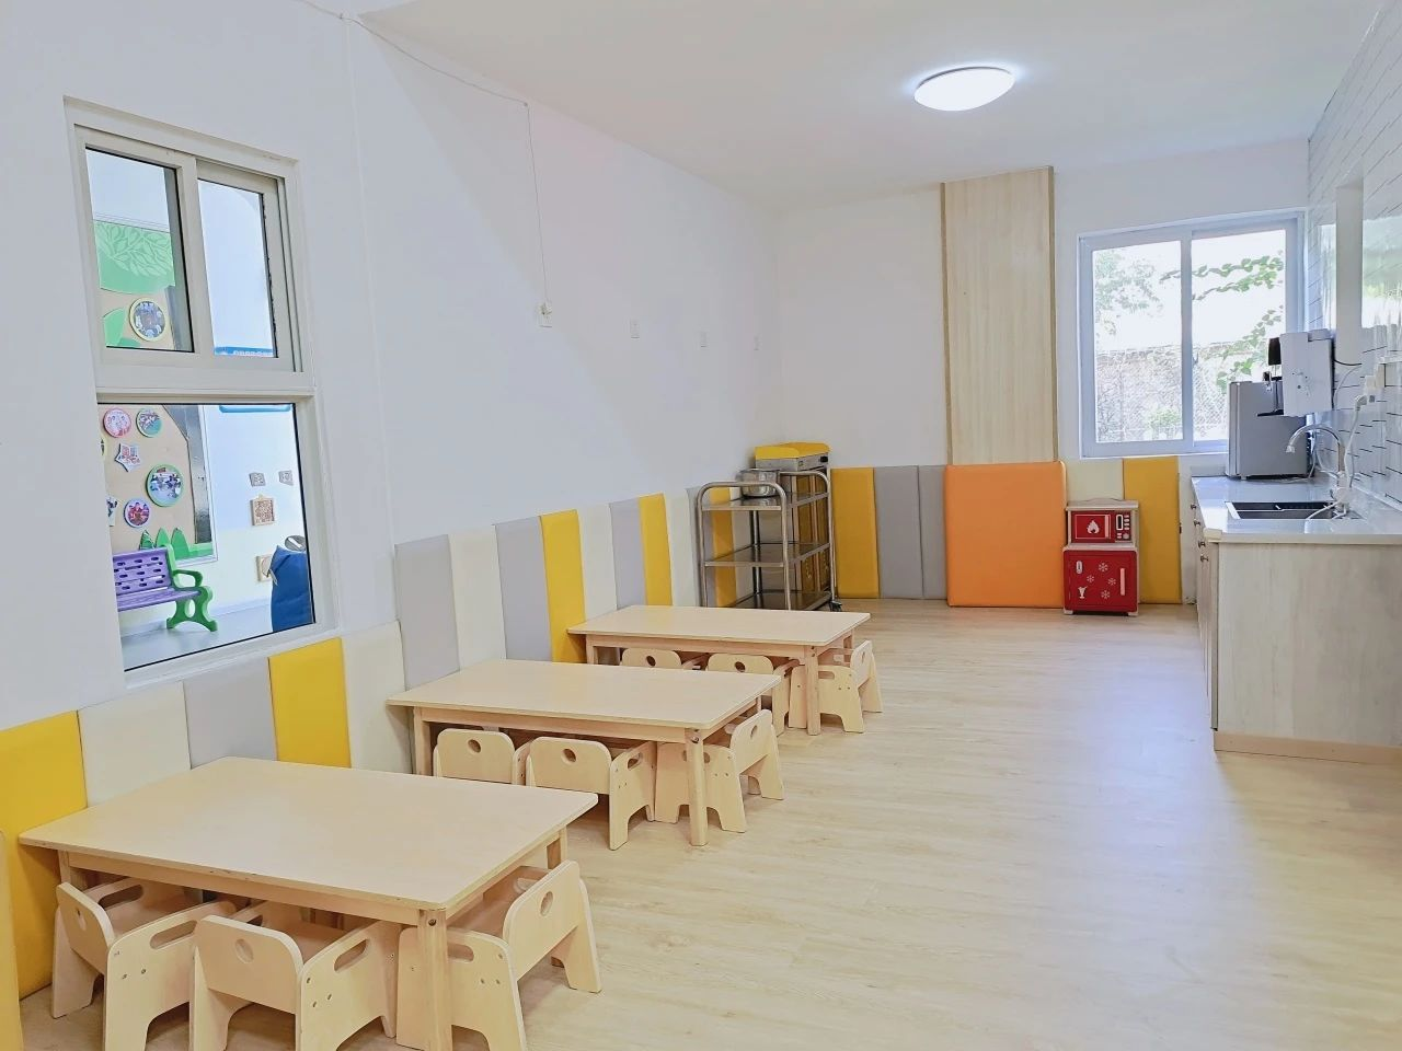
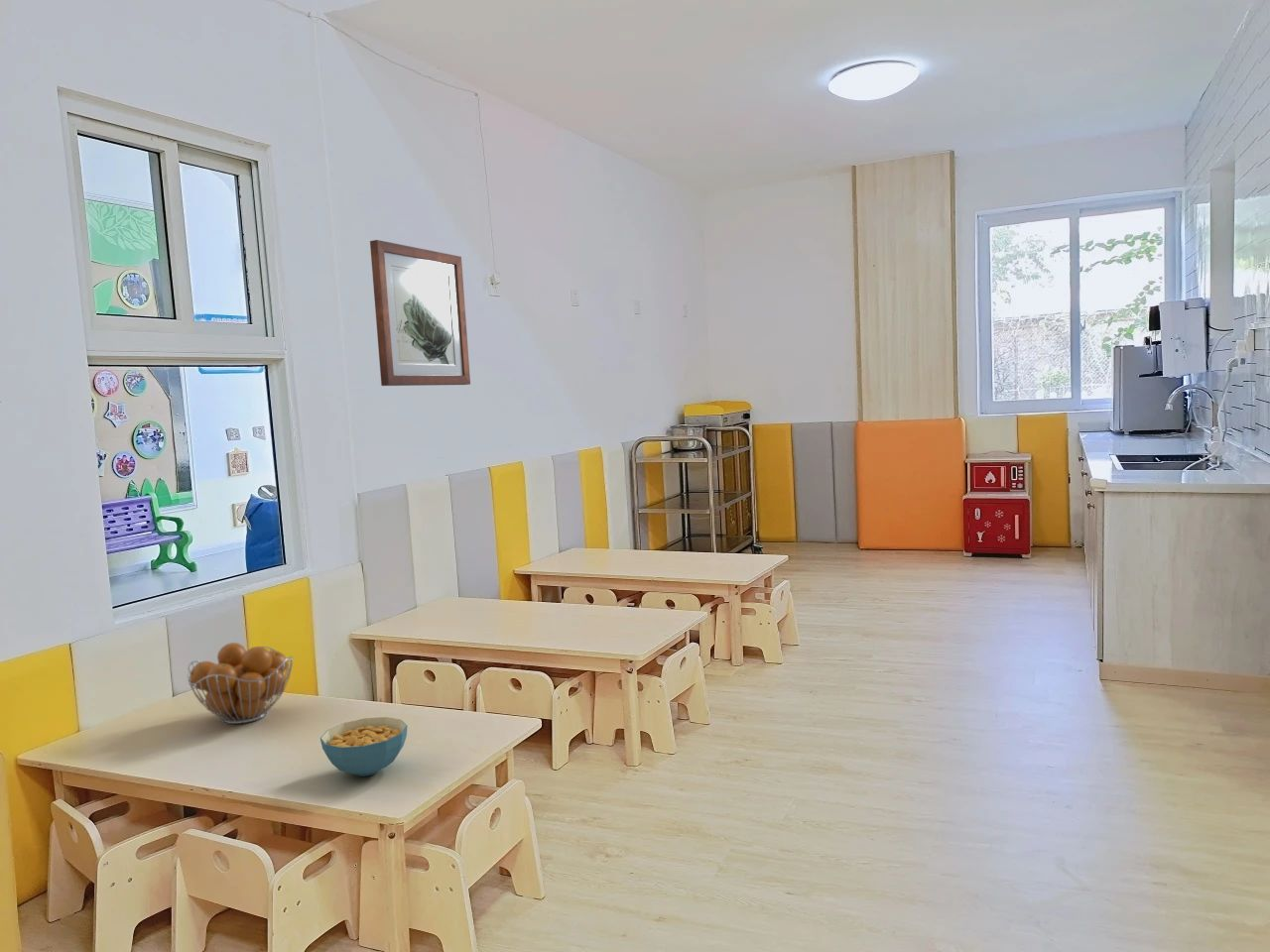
+ cereal bowl (365, 751)
+ fruit basket (242, 681)
+ wall art (424, 317)
